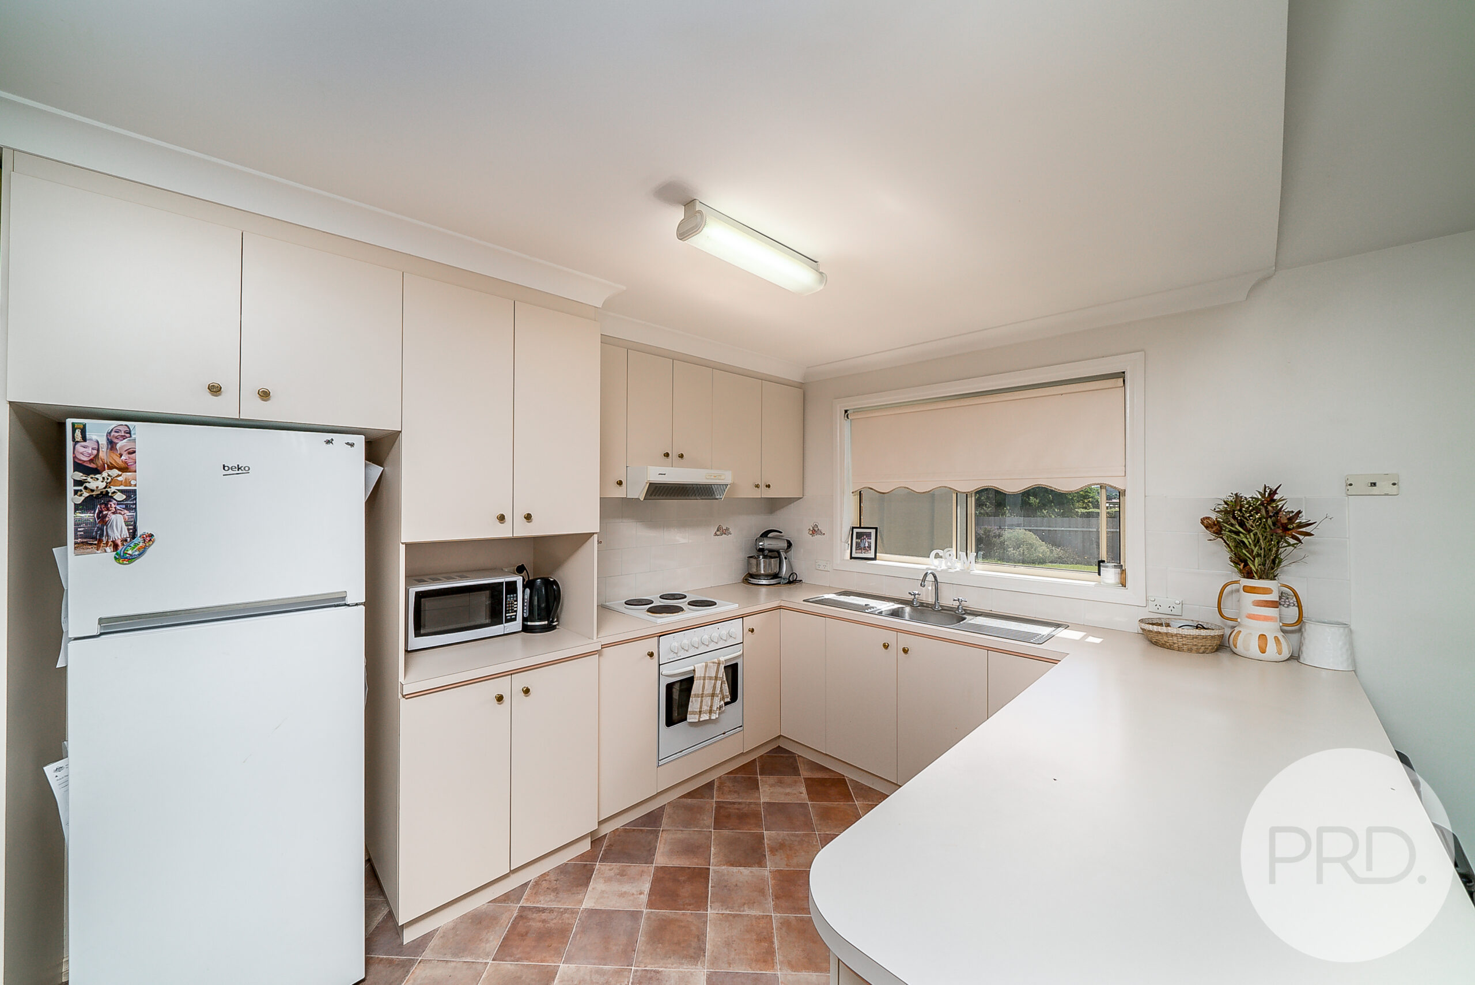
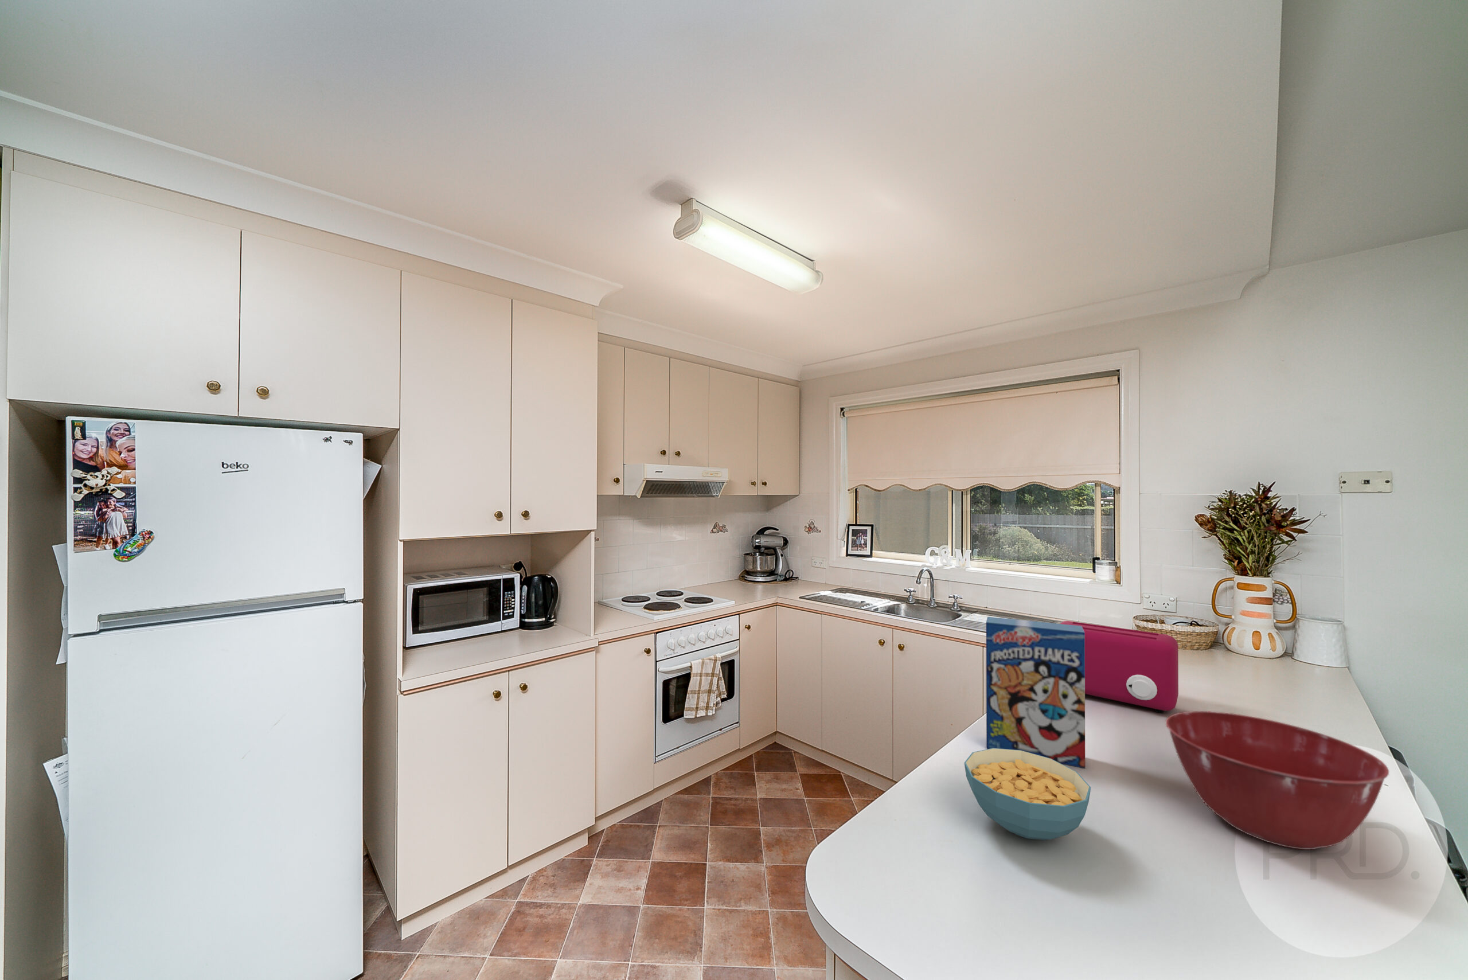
+ toaster (1111, 665)
+ cereal box (1034, 688)
+ mixing bowl (1266, 782)
+ cereal bowl (1025, 801)
